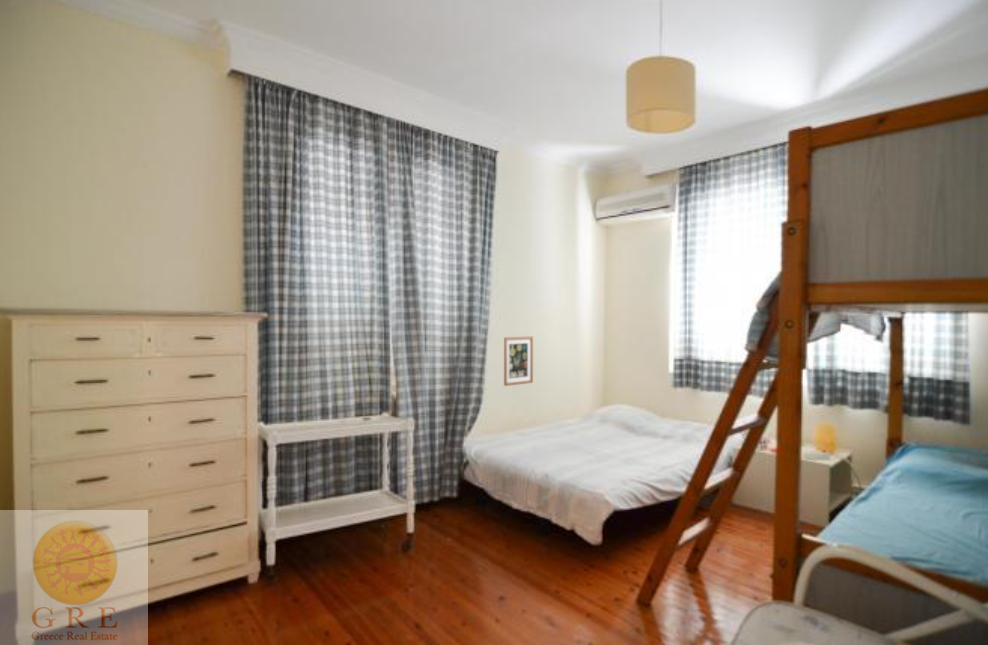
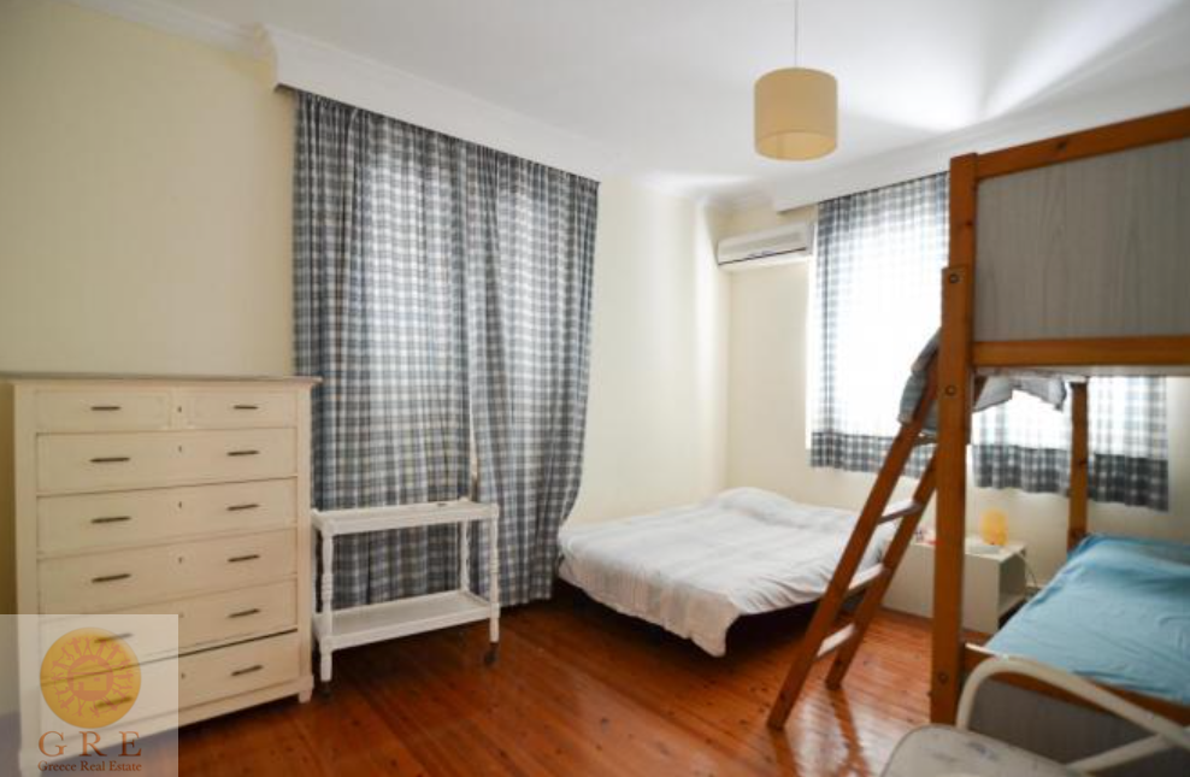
- wall art (518, 360)
